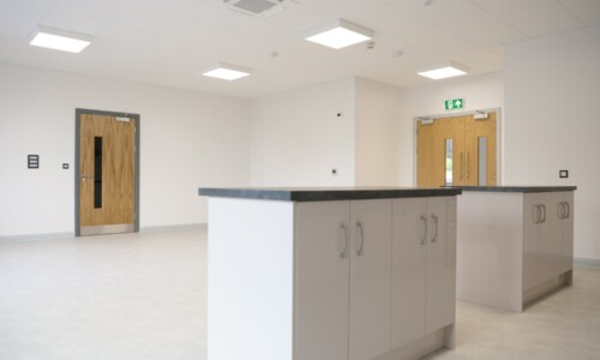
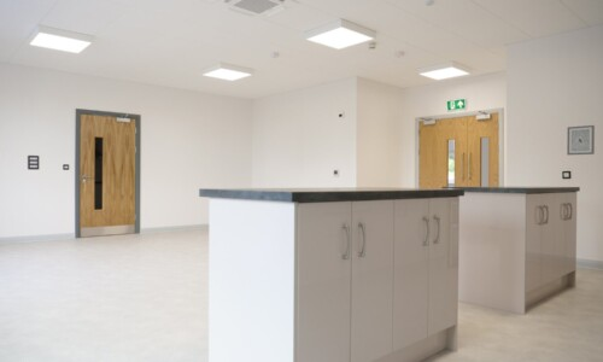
+ wall art (580, 140)
